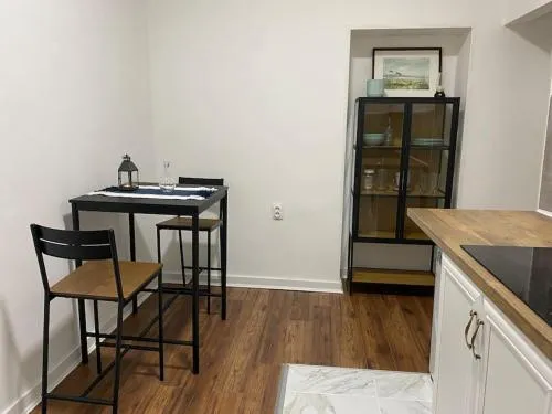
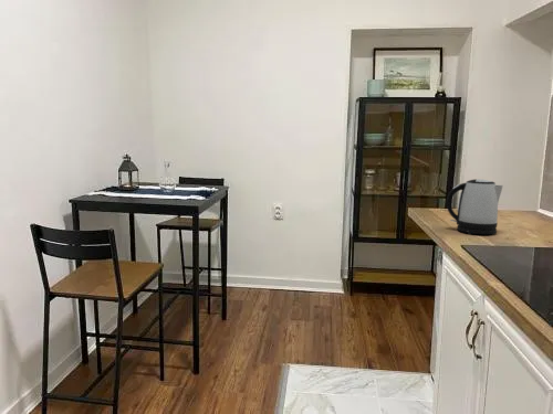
+ kettle (472, 204)
